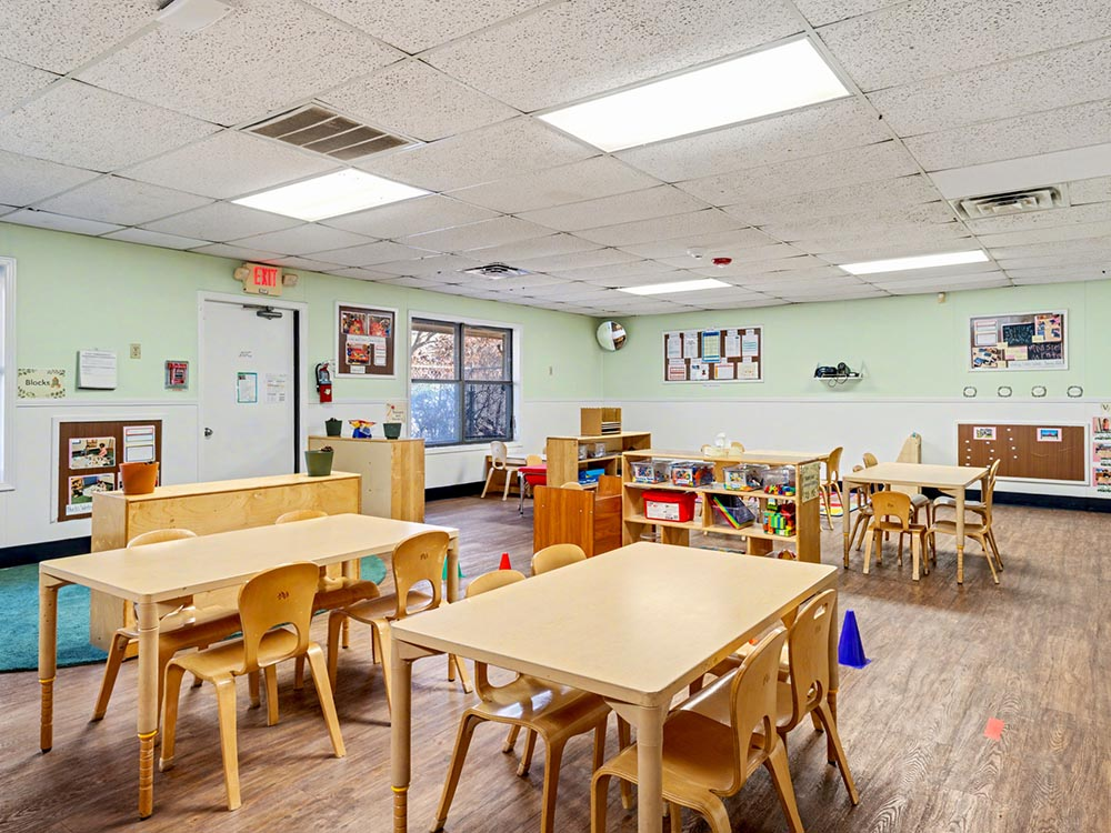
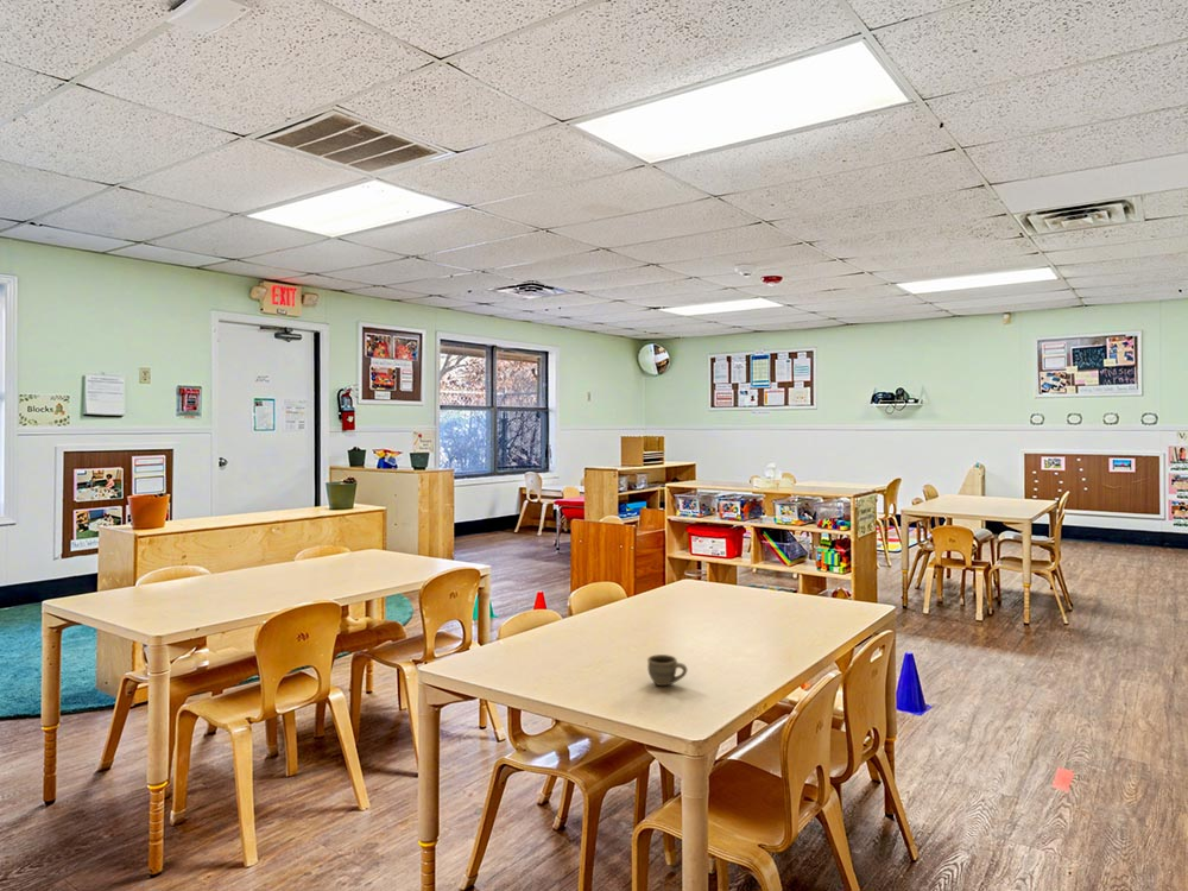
+ cup (666, 671)
